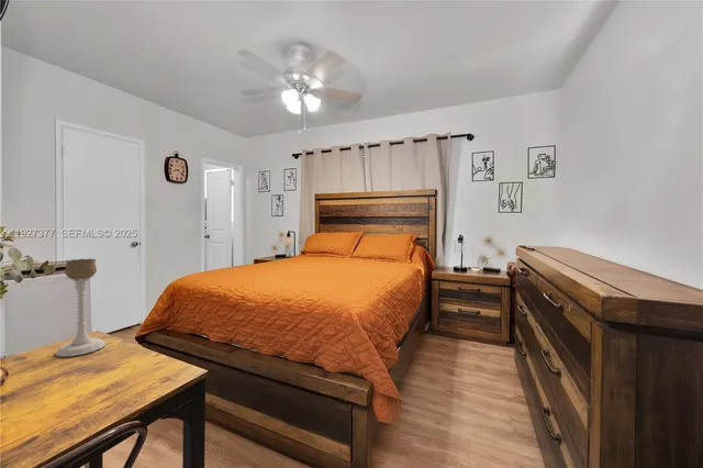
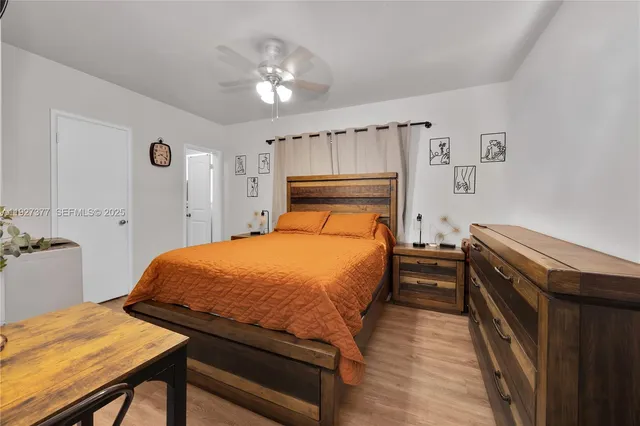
- candle holder (81, 303)
